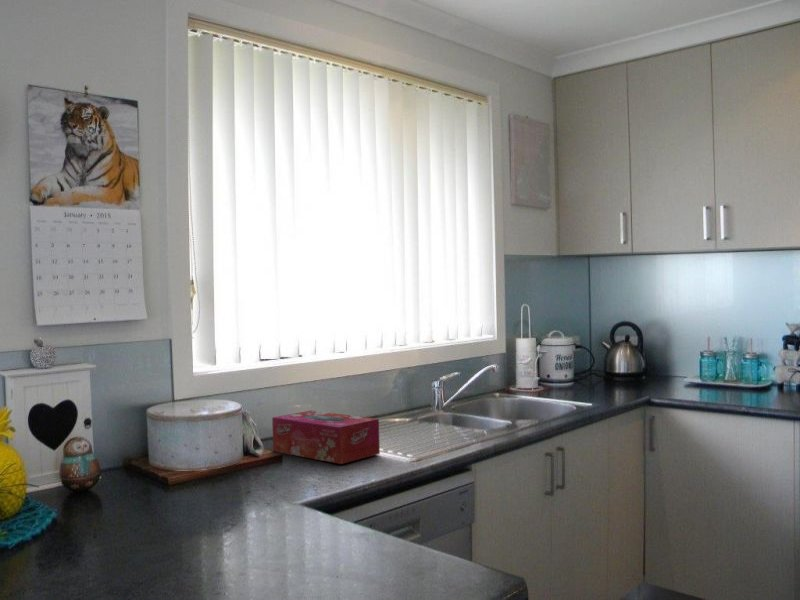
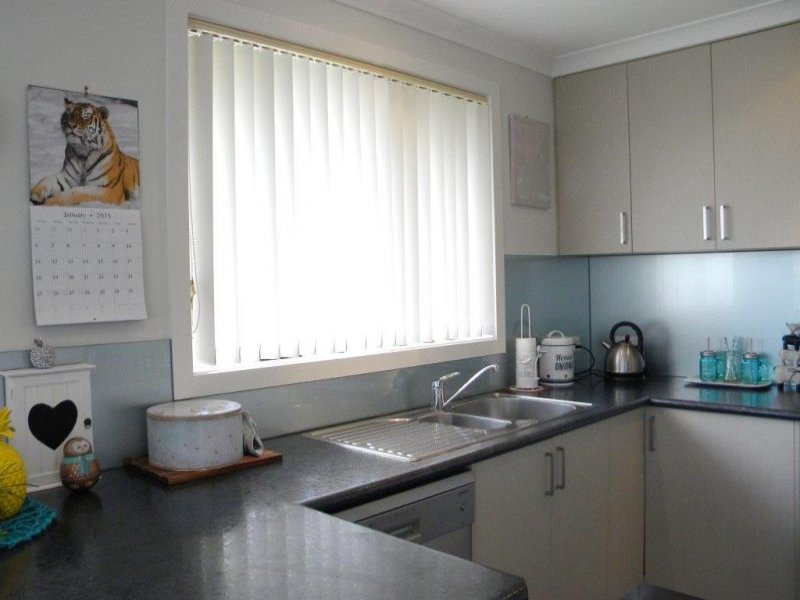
- tissue box (325, 435)
